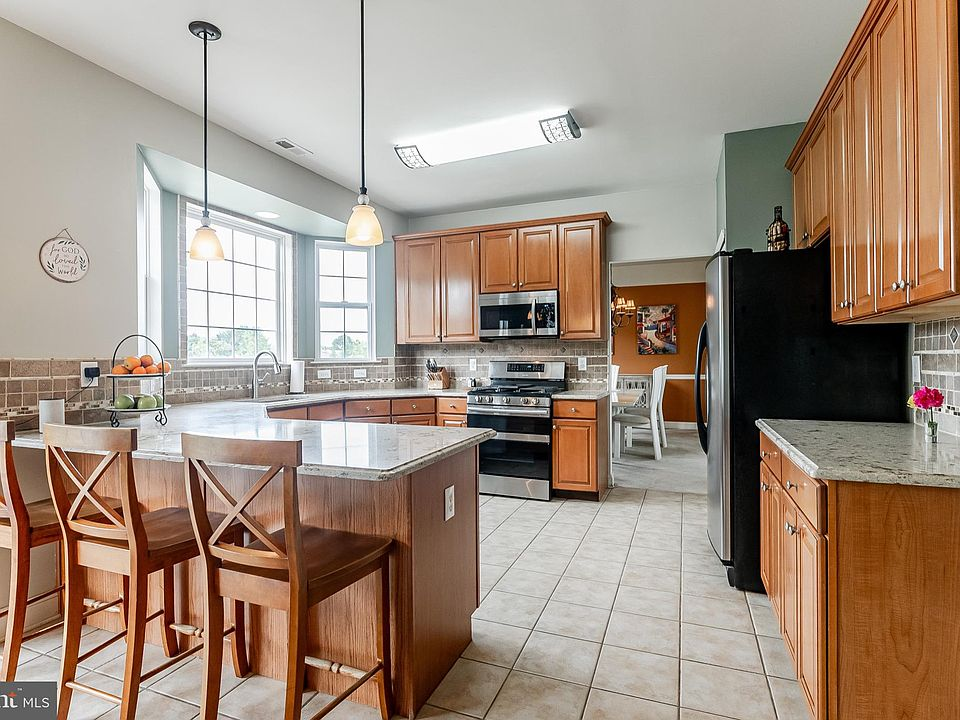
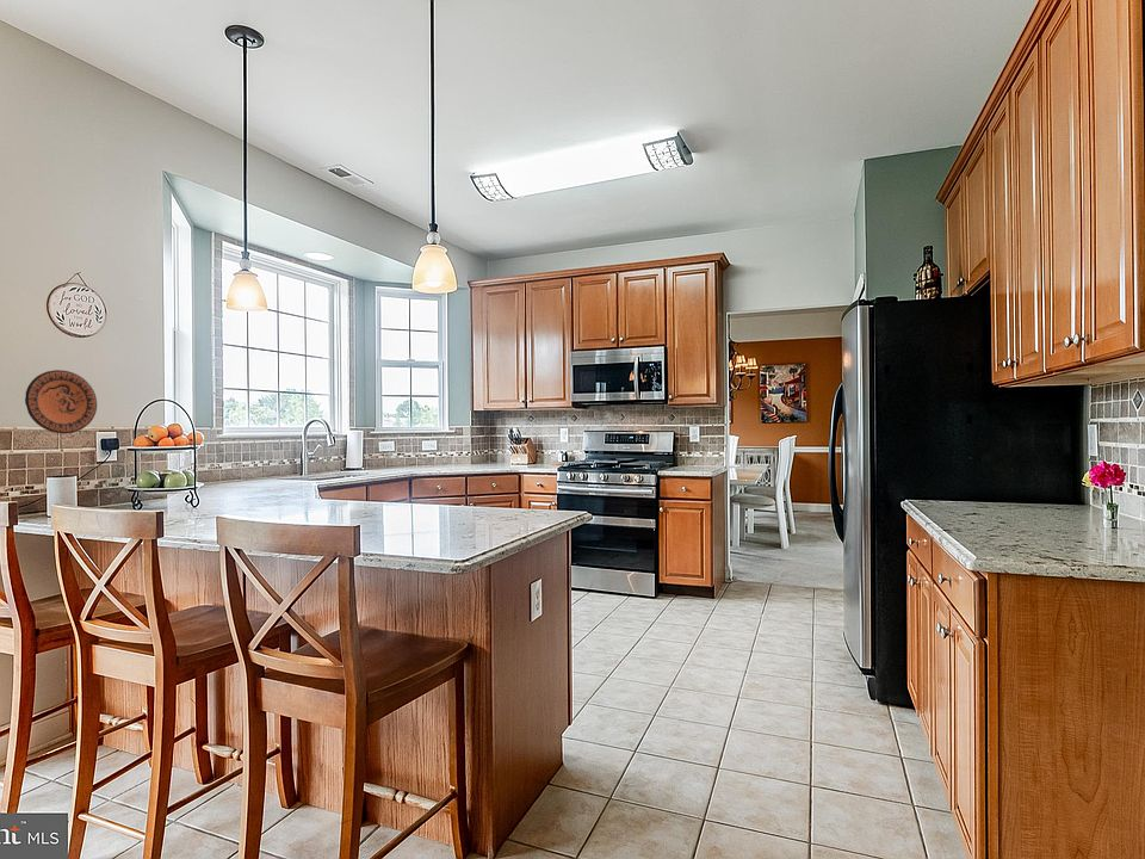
+ decorative plate (62, 401)
